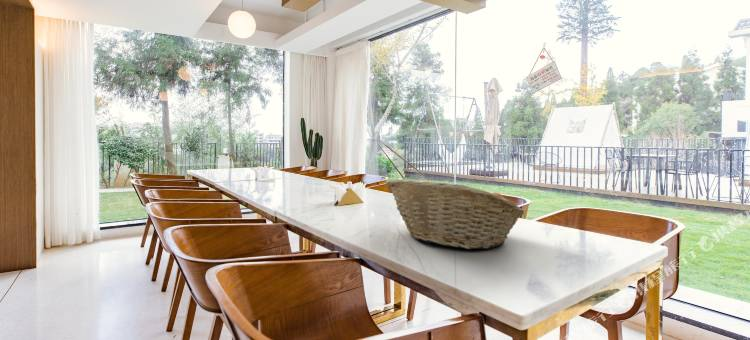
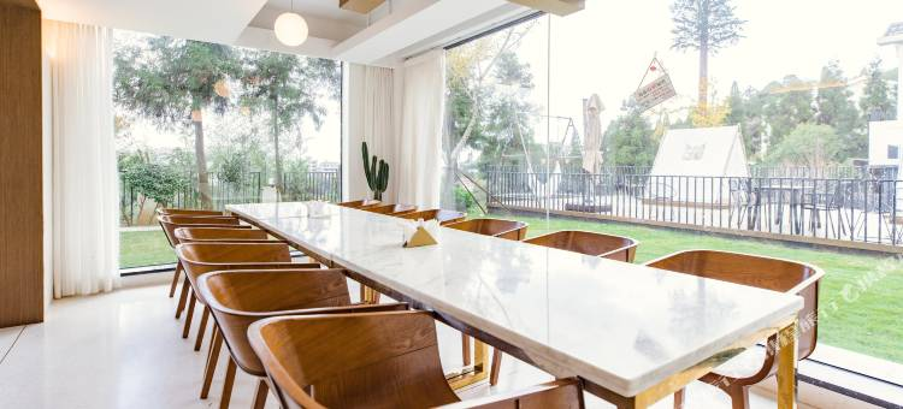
- fruit basket (450, 209)
